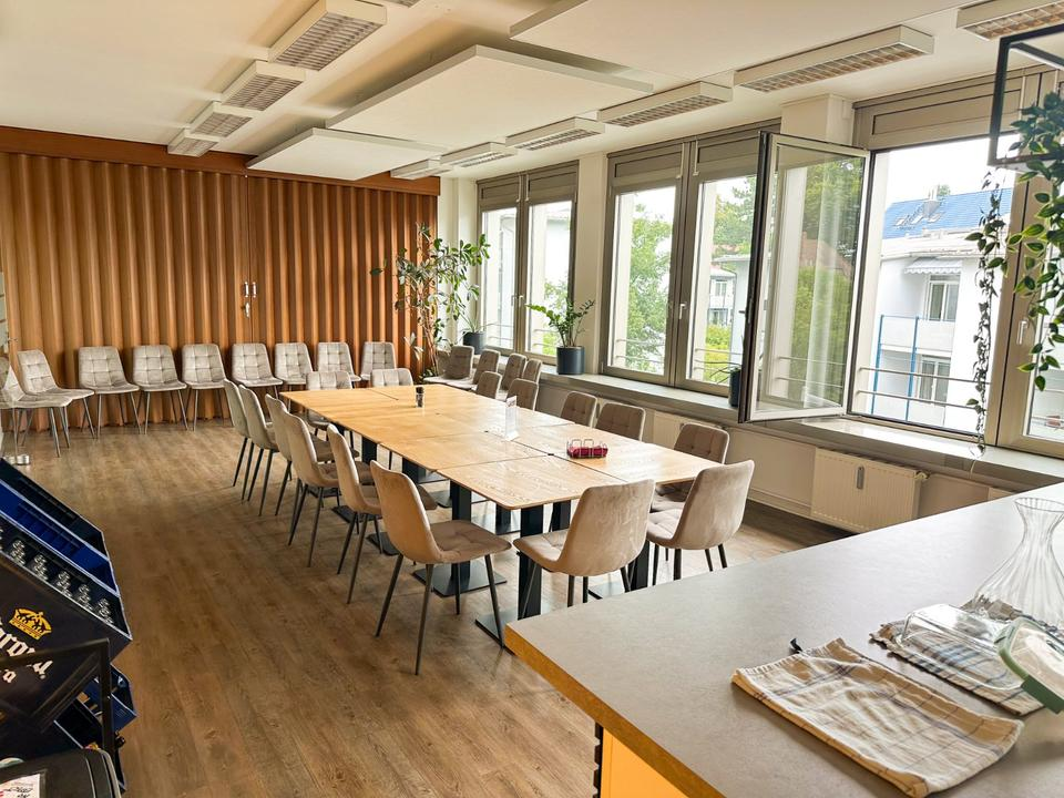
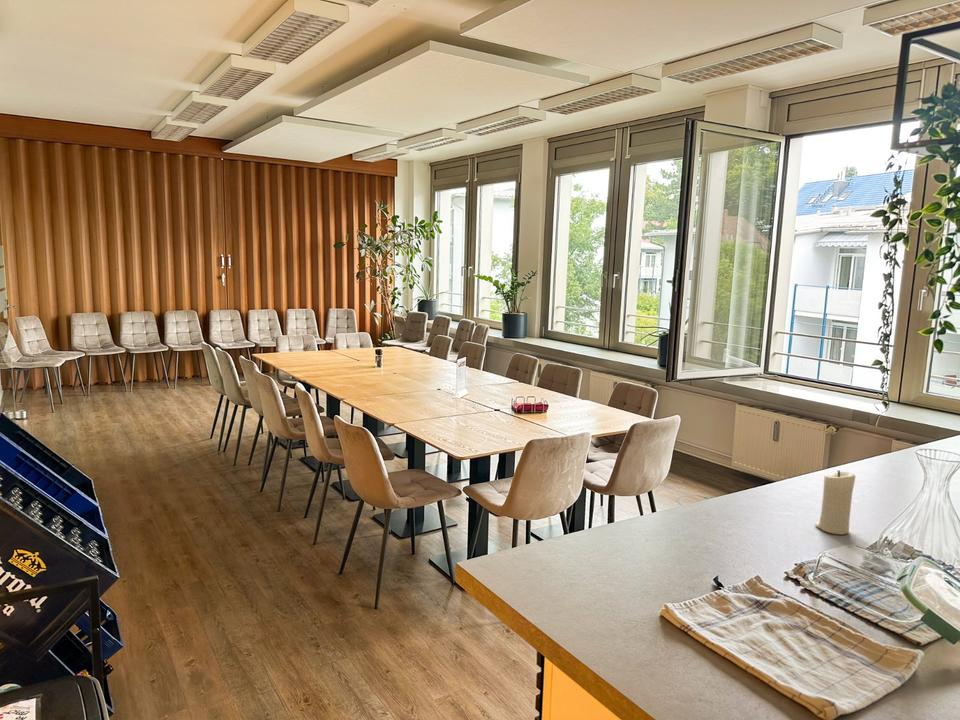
+ candle (834, 499)
